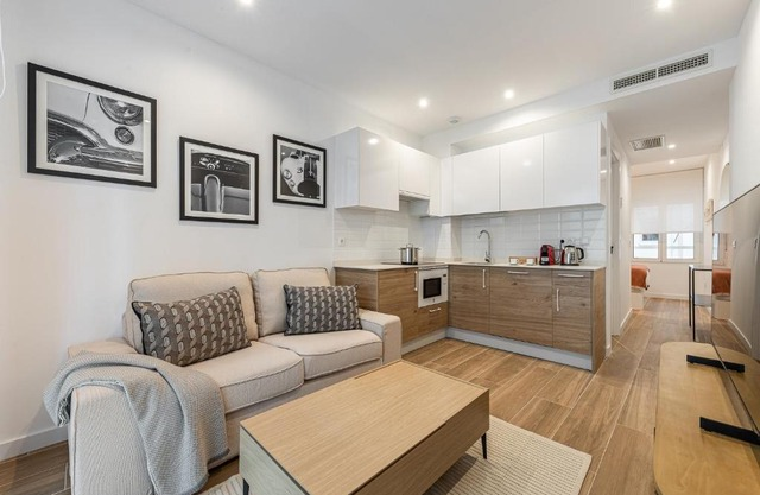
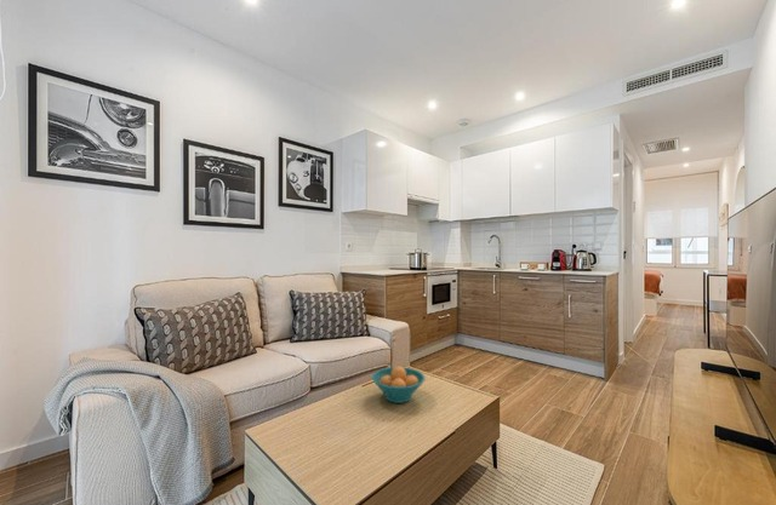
+ fruit bowl (398, 381)
